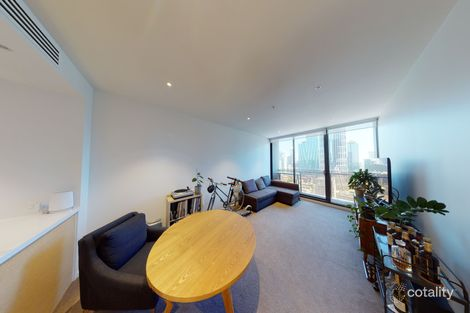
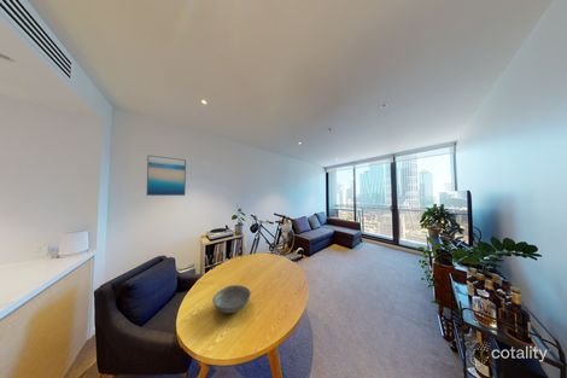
+ wall art (166, 176)
+ bowl (232, 301)
